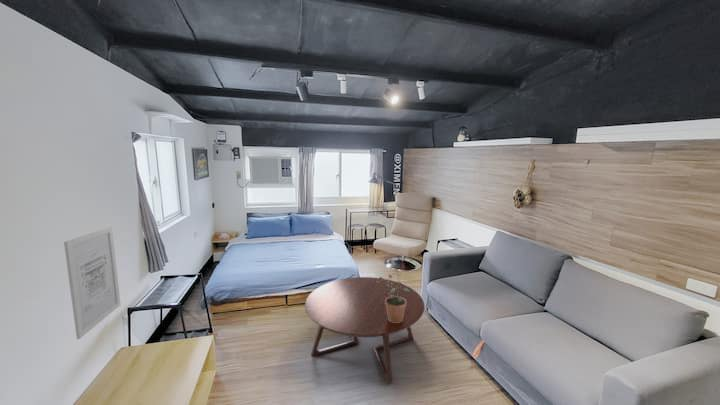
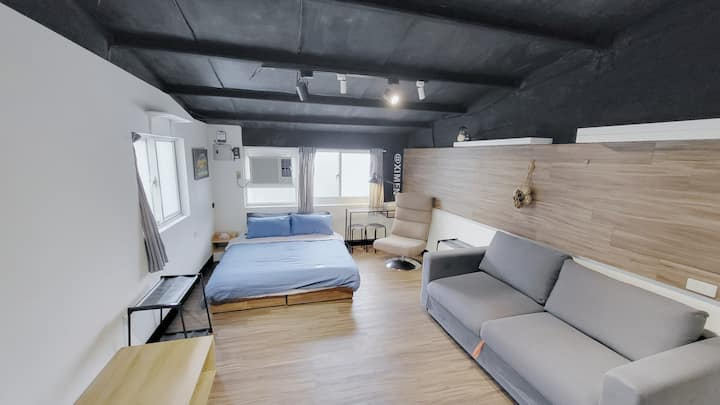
- coffee table (364, 323)
- wall art (96, 277)
- potted plant (394, 290)
